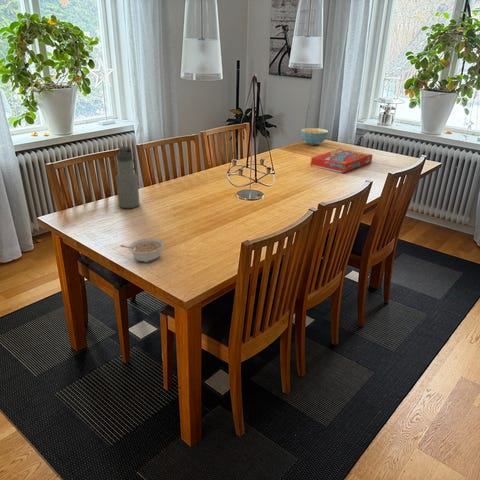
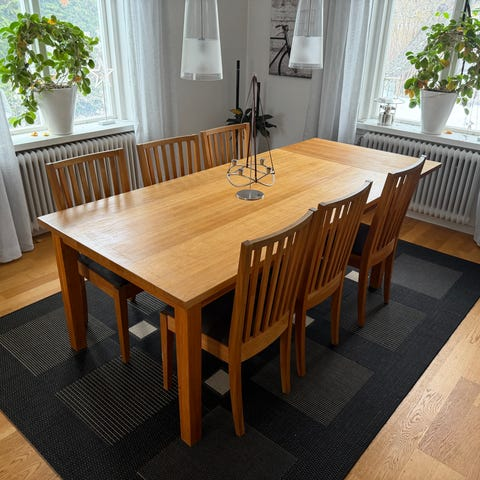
- cereal bowl (314, 137)
- snack box (341, 160)
- water bottle (126, 176)
- legume (145, 250)
